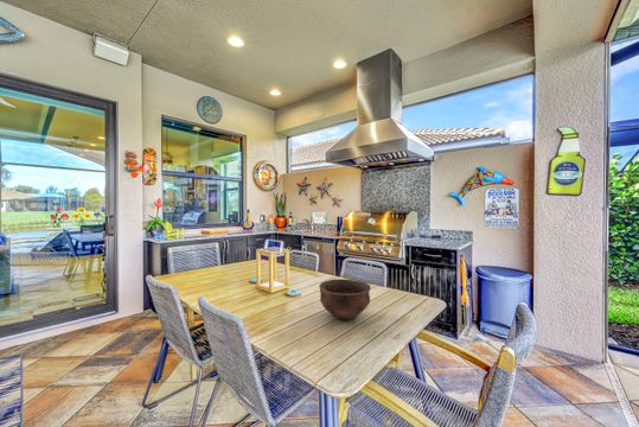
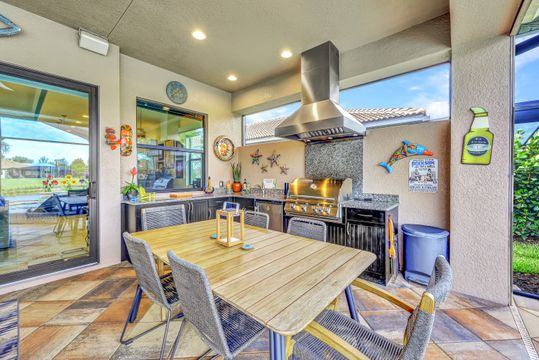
- bowl (344, 300)
